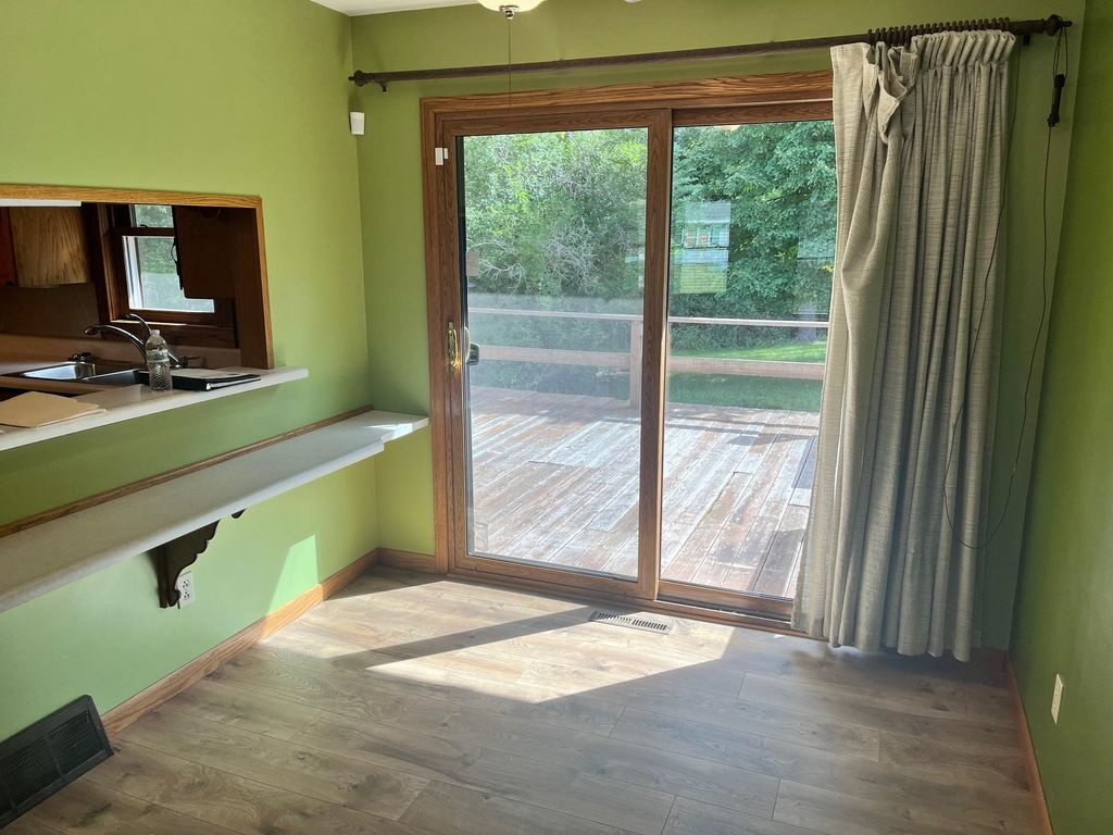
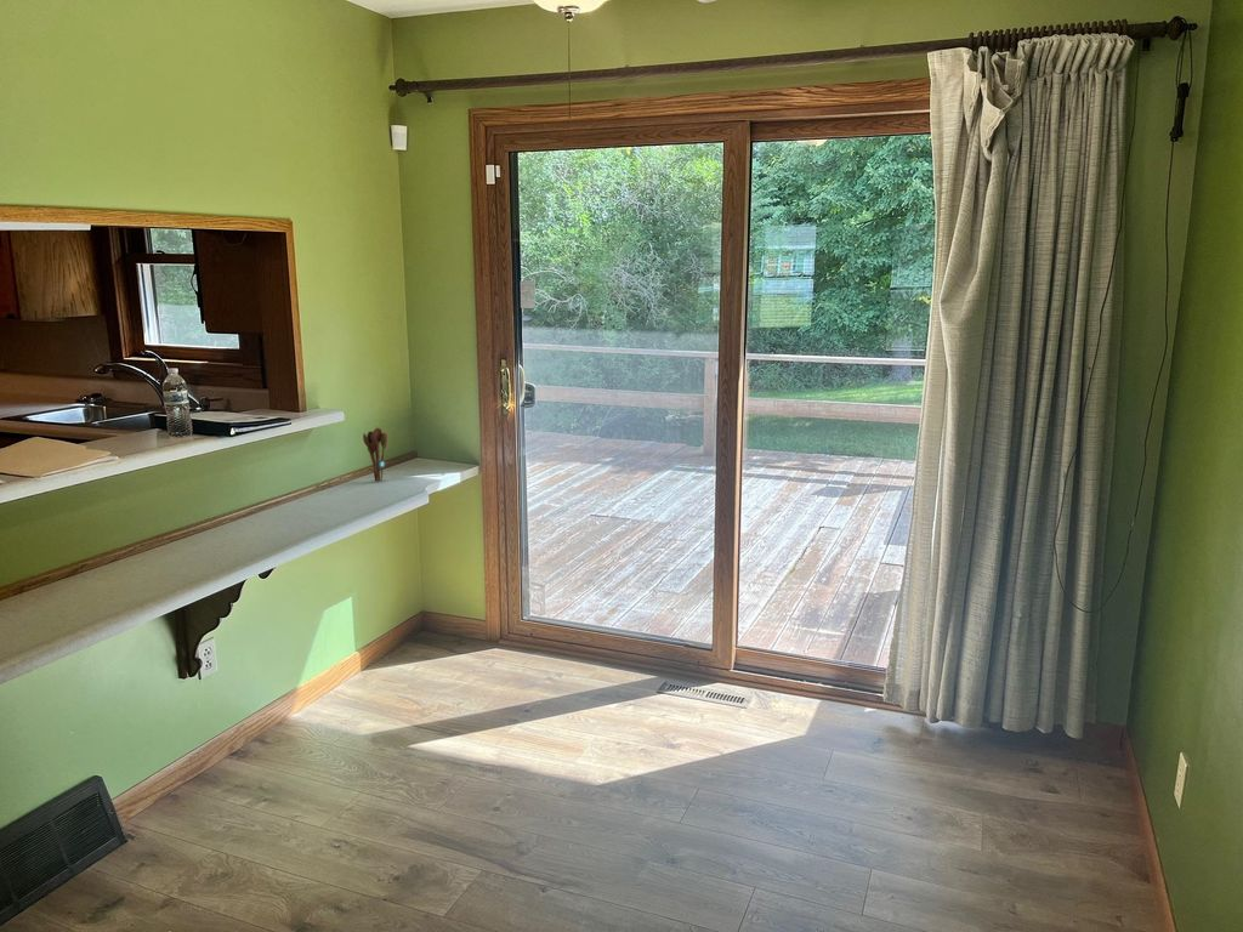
+ utensil holder (376, 454)
